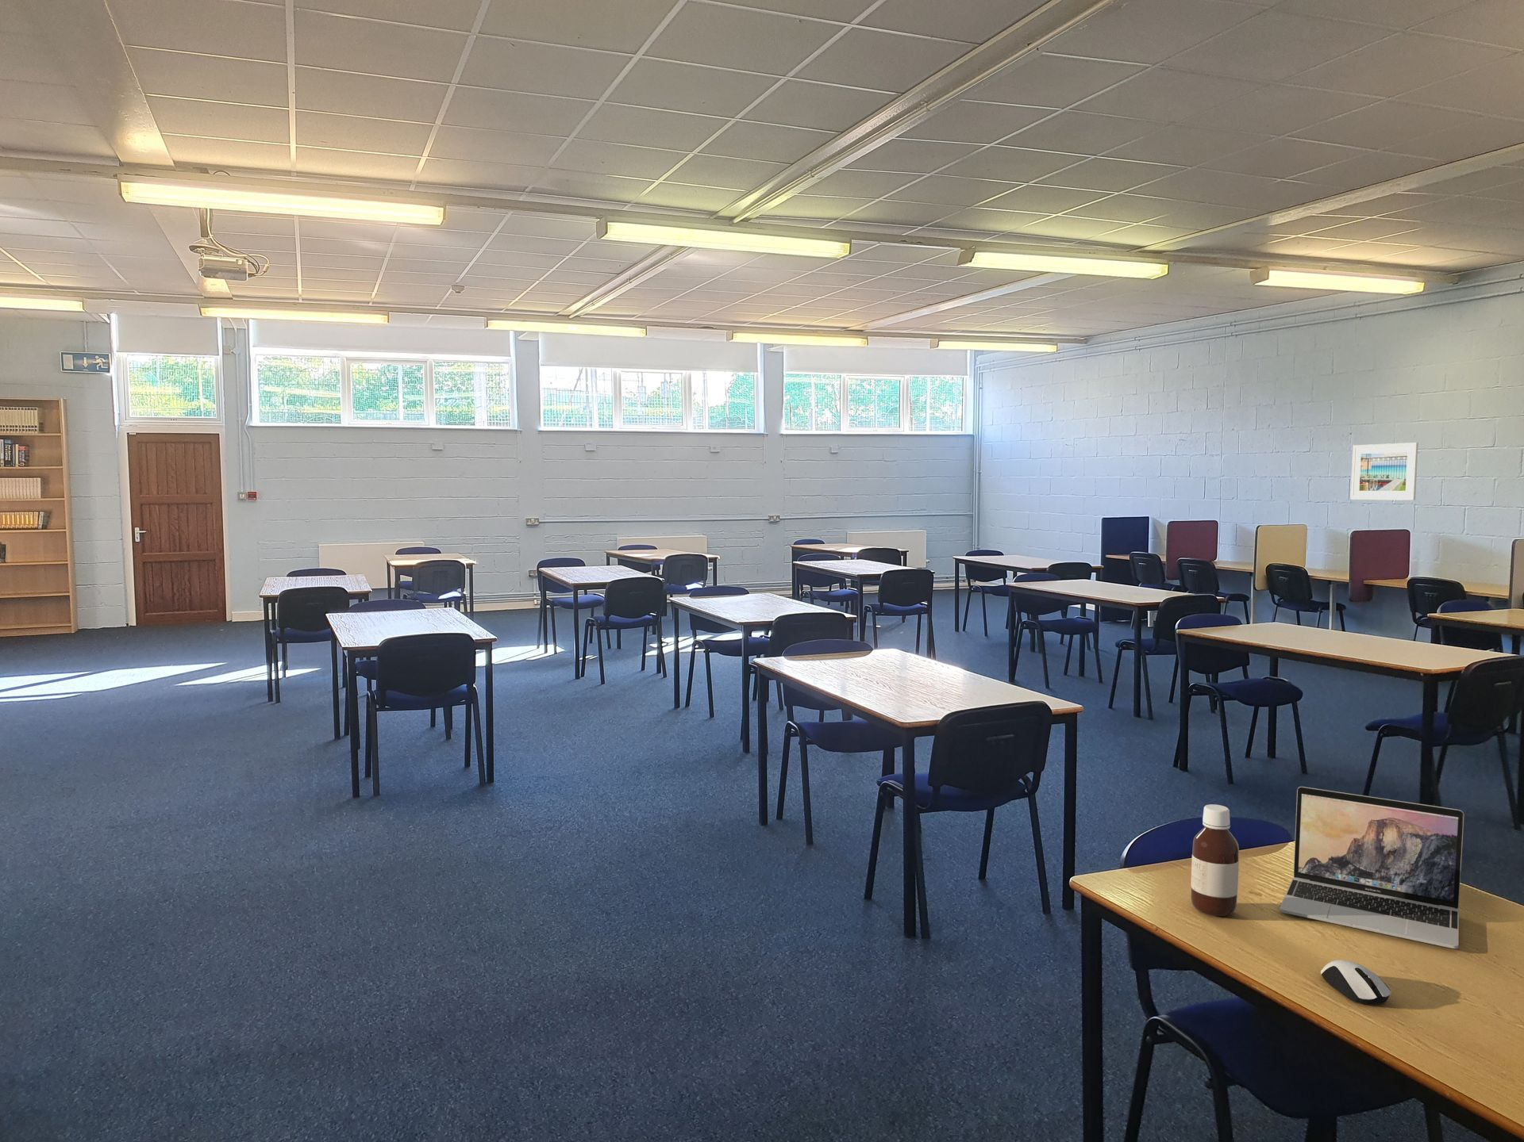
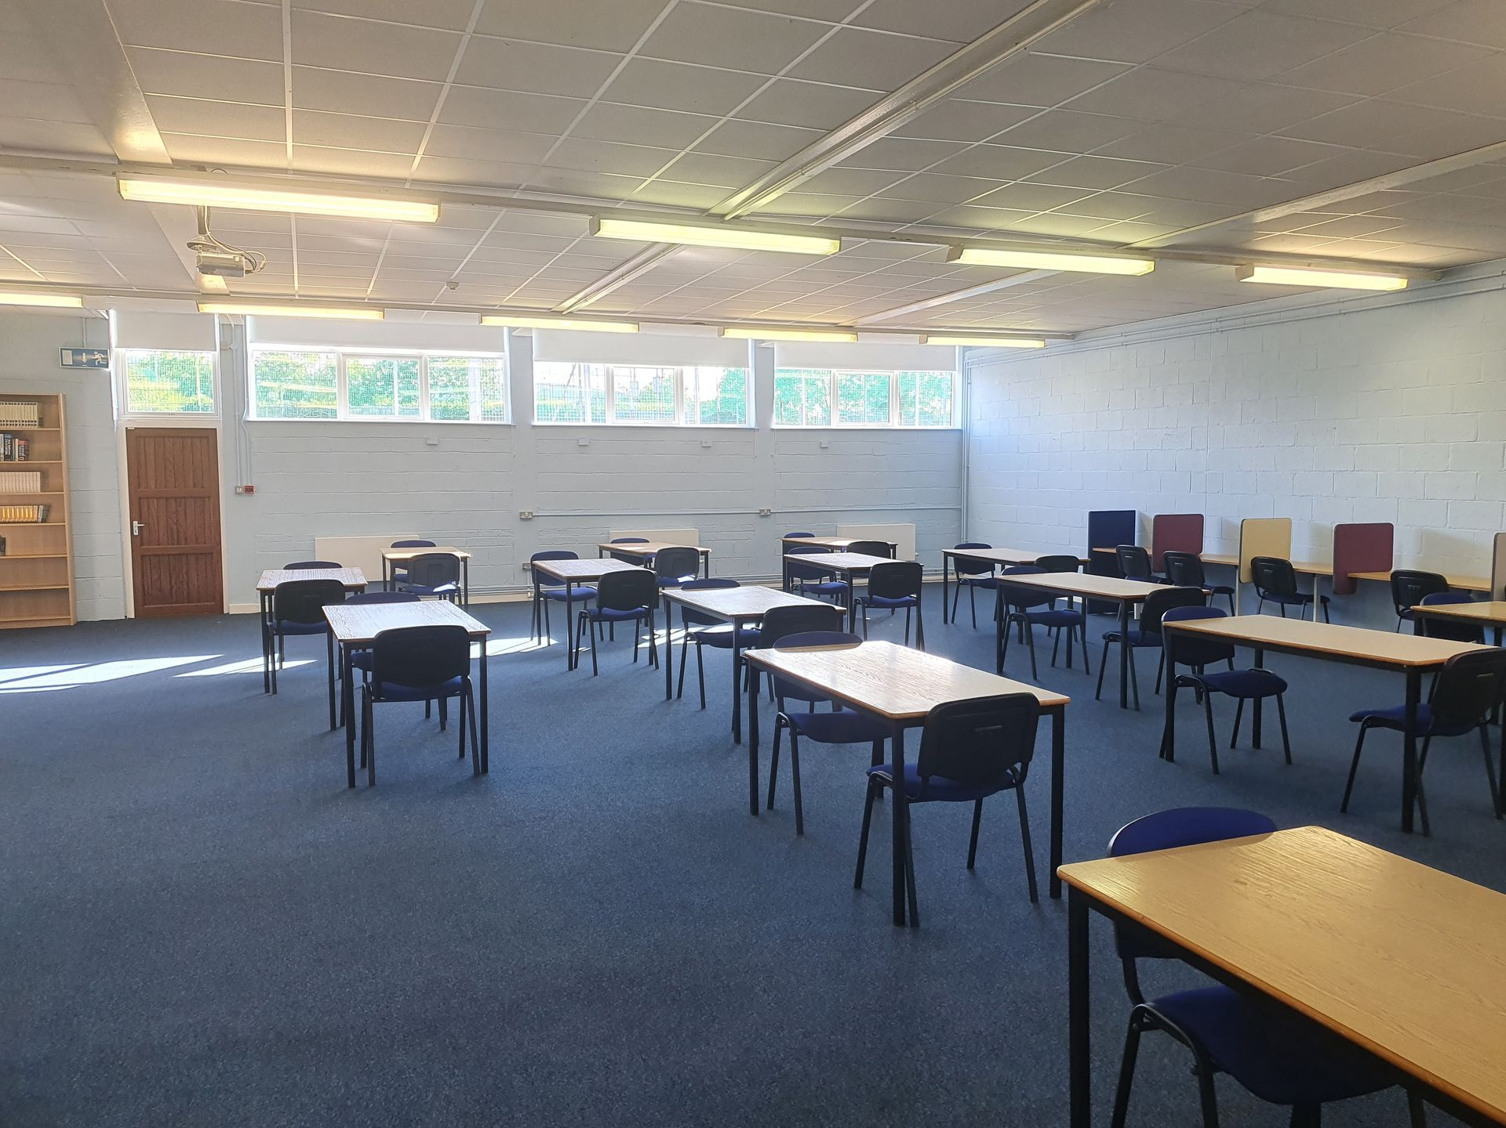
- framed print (1382, 471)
- laptop (1370, 862)
- computer mouse (1354, 976)
- bottle (1214, 859)
